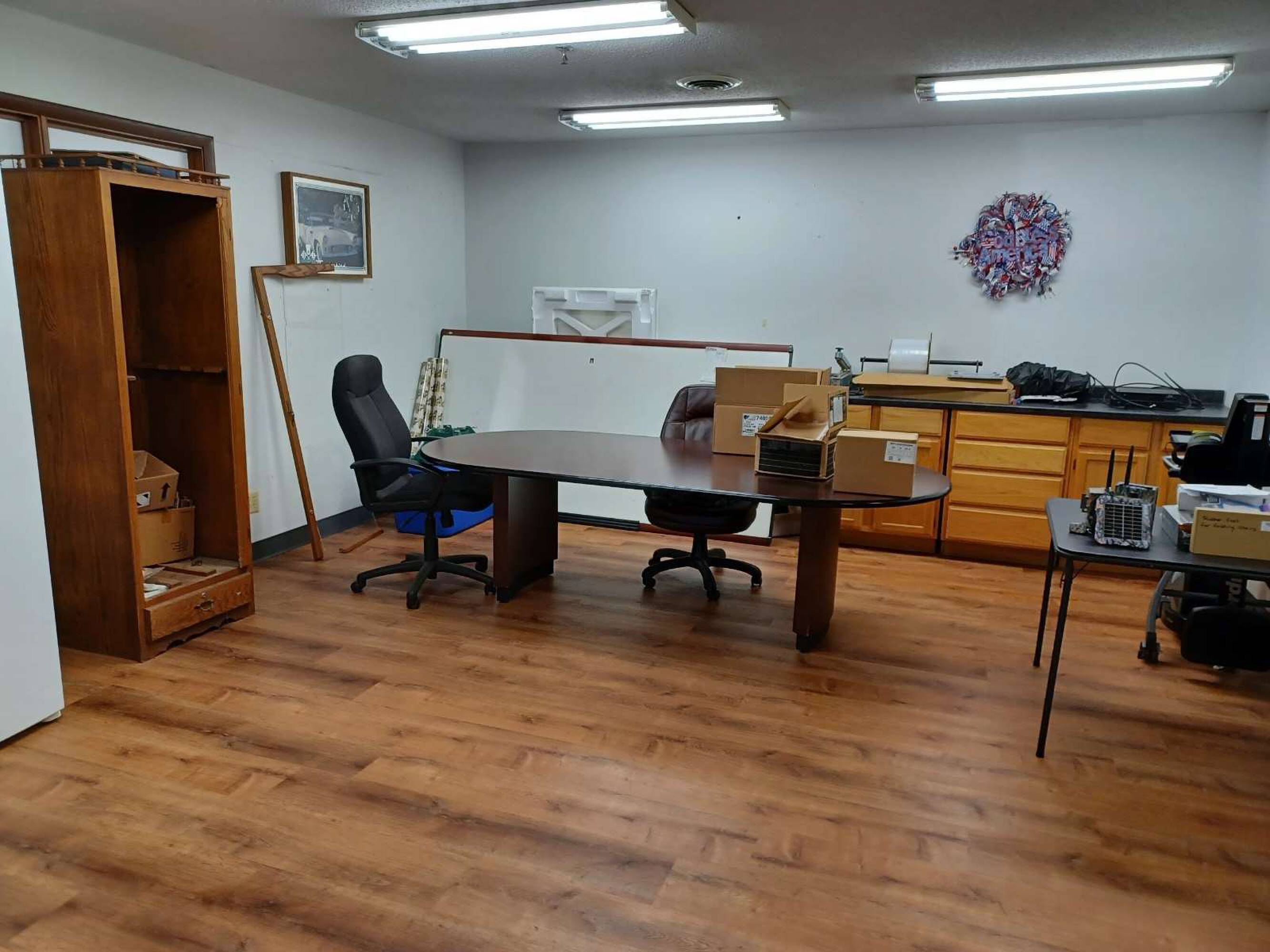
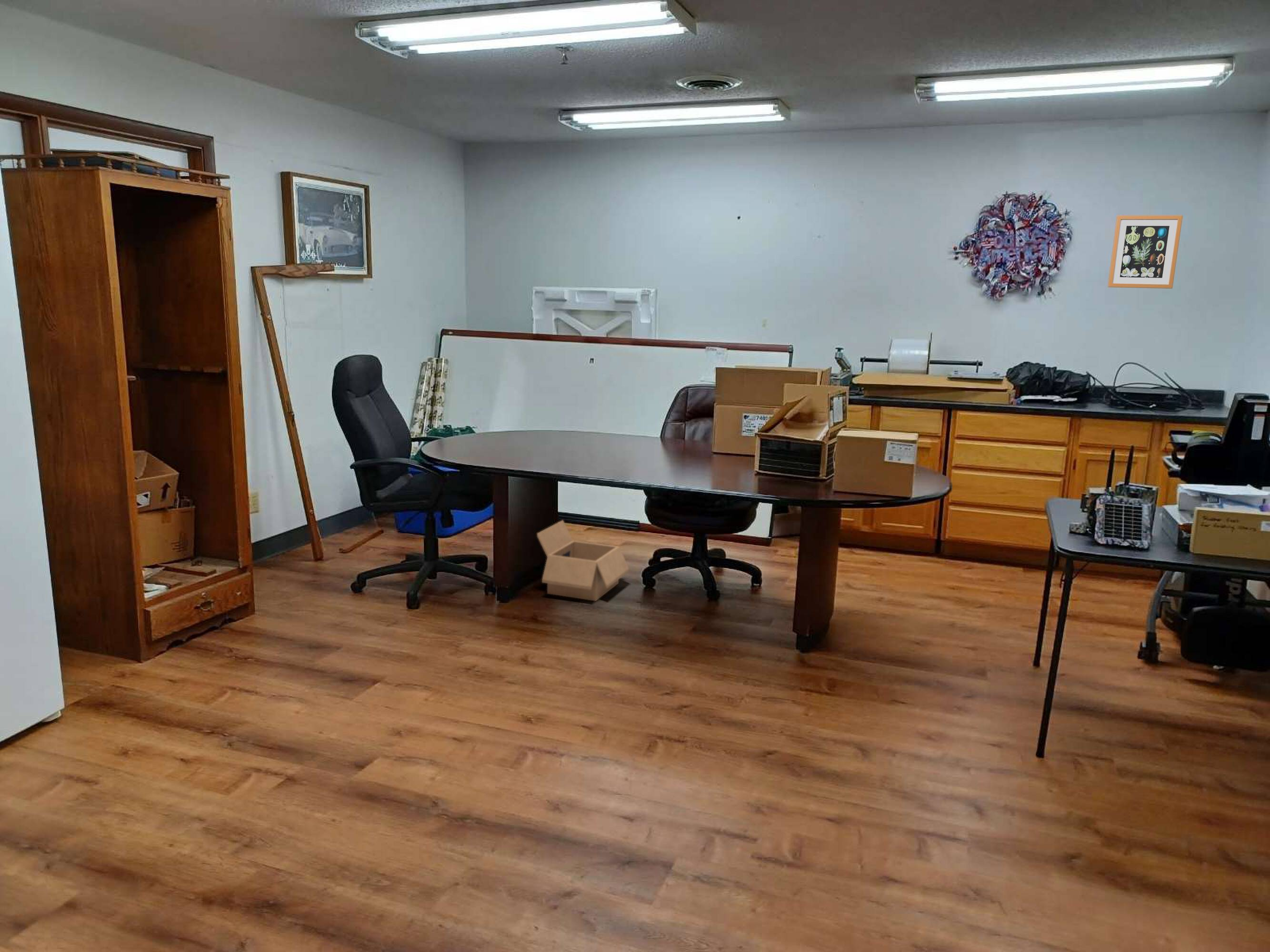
+ wall art (1144, 252)
+ box (583, 560)
